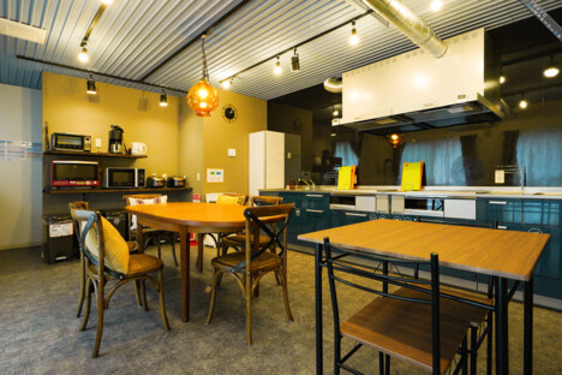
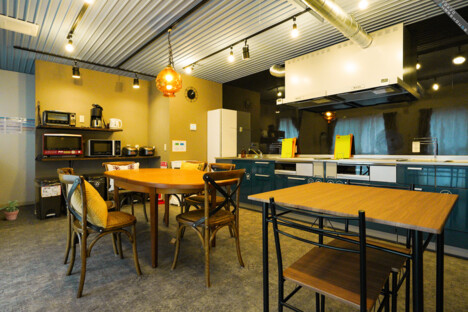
+ potted plant (9, 210)
